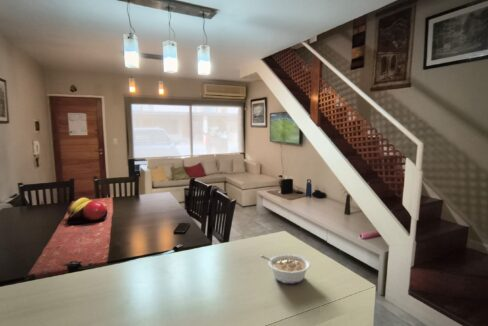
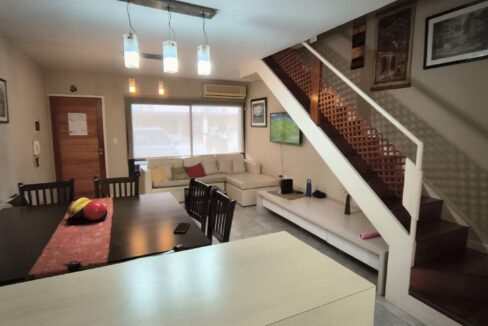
- legume (287, 268)
